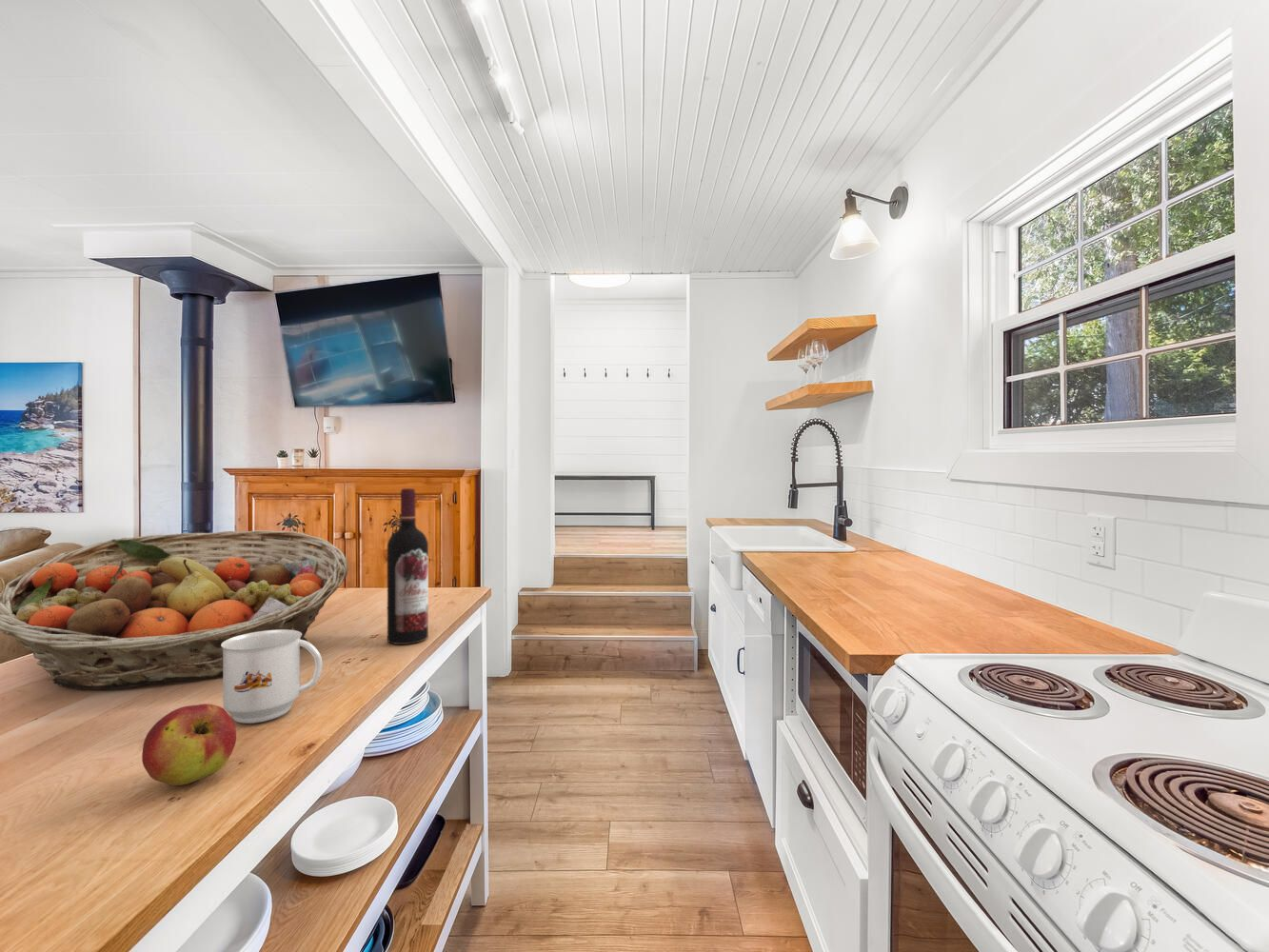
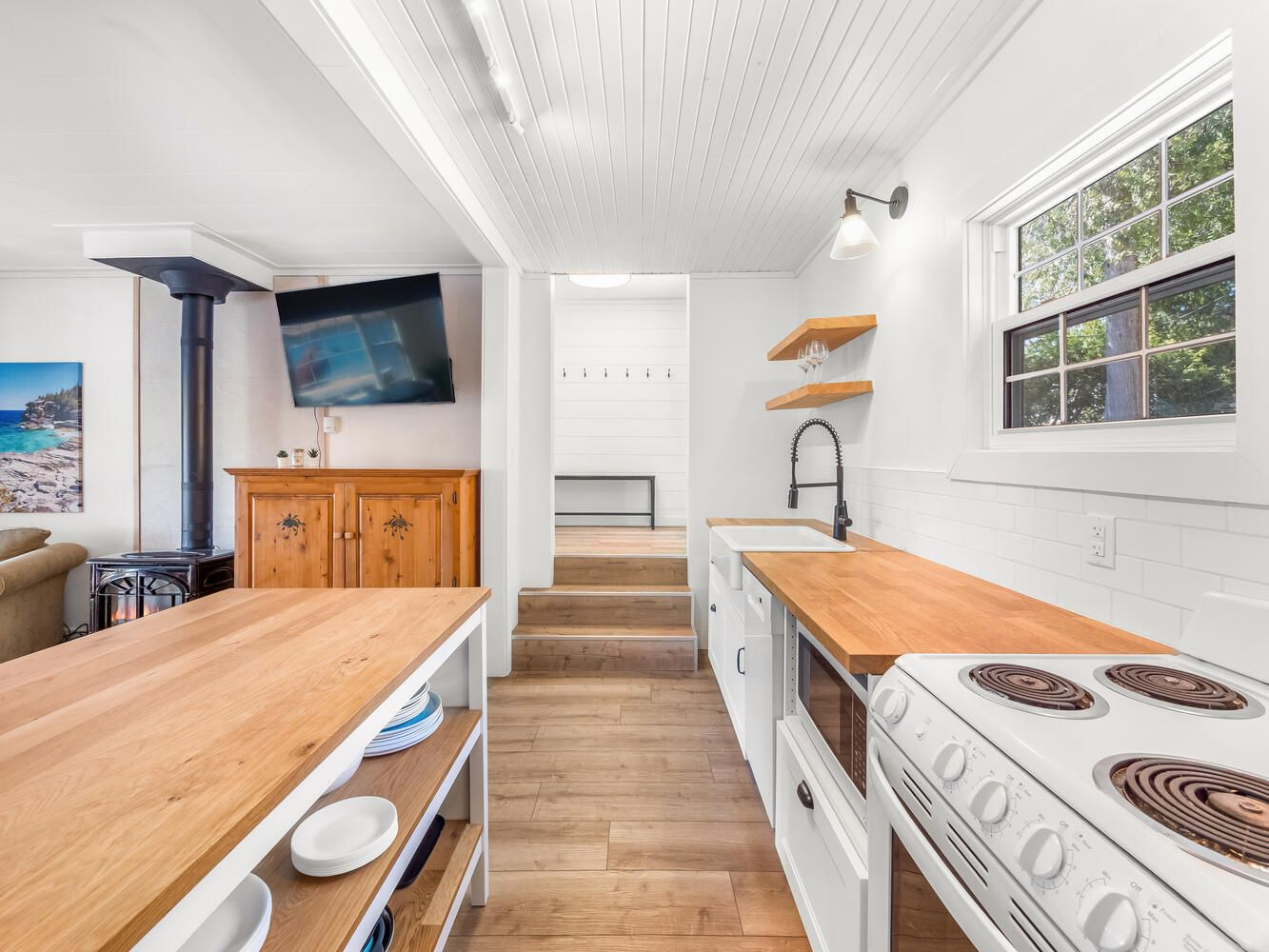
- wine bottle (407, 564)
- fruit basket (192, 598)
- mug (273, 675)
- apple (190, 744)
